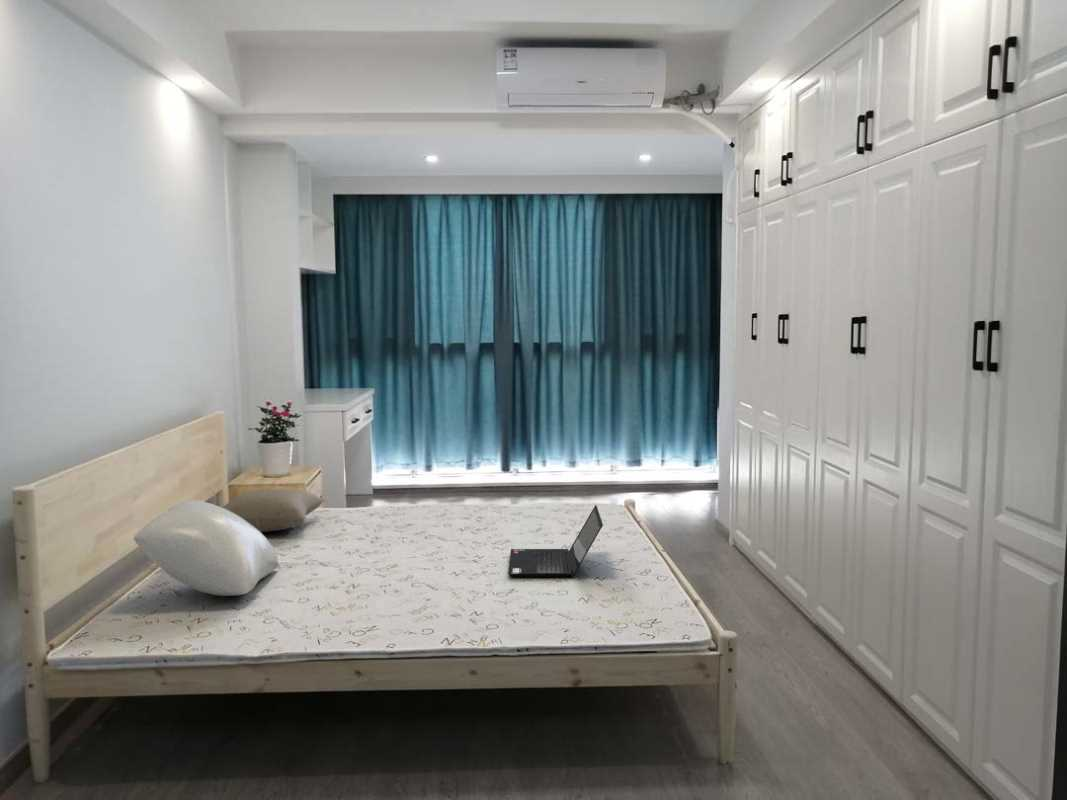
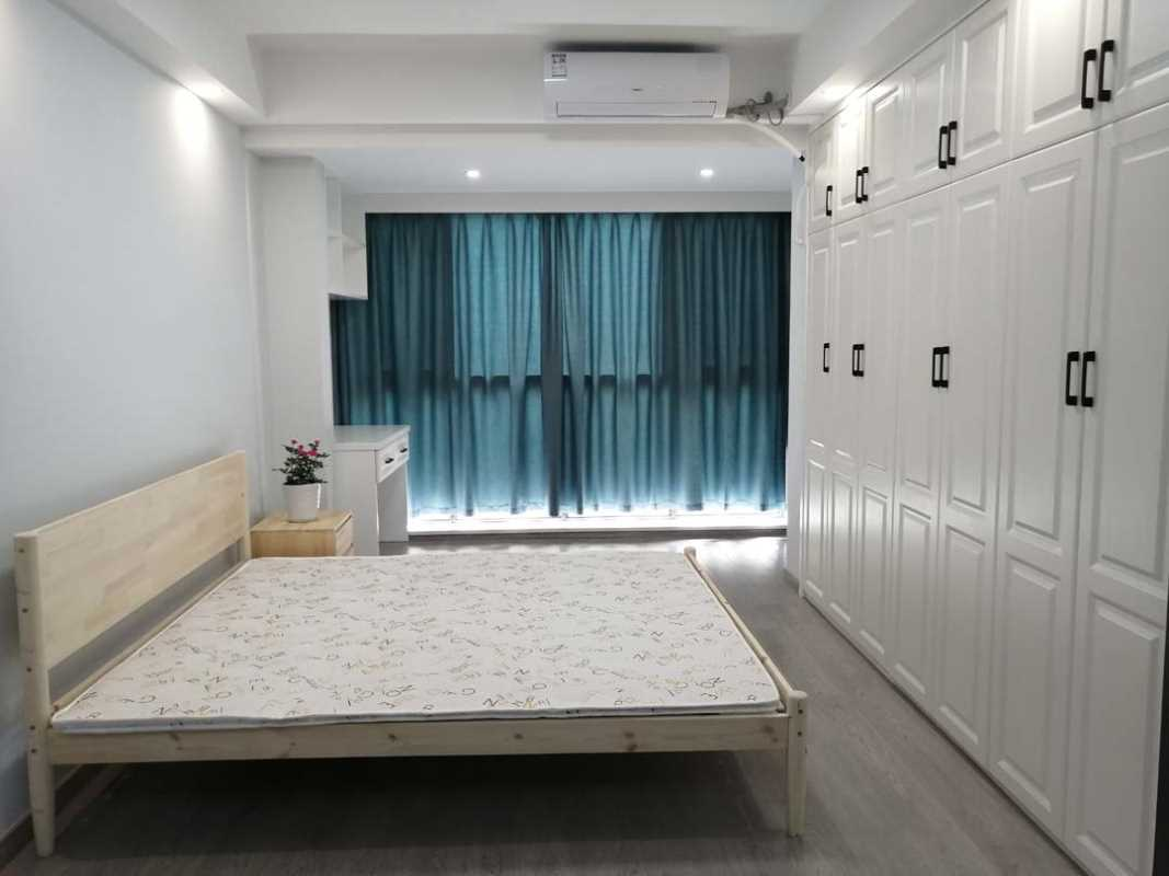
- laptop computer (554, 549)
- pillow (212, 546)
- pillow (270, 510)
